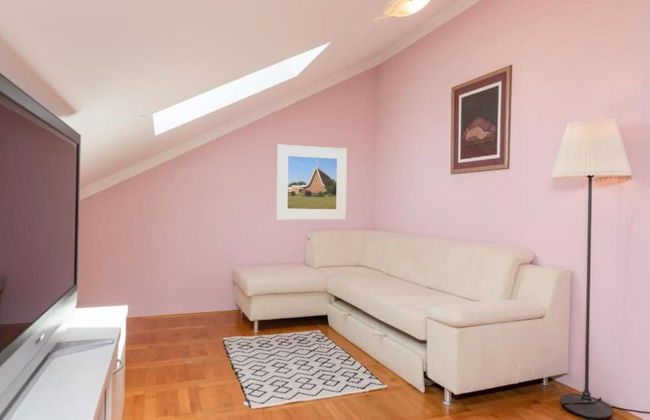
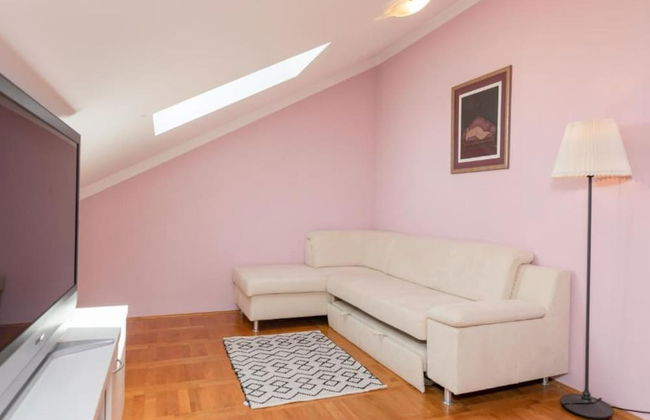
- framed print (312, 183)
